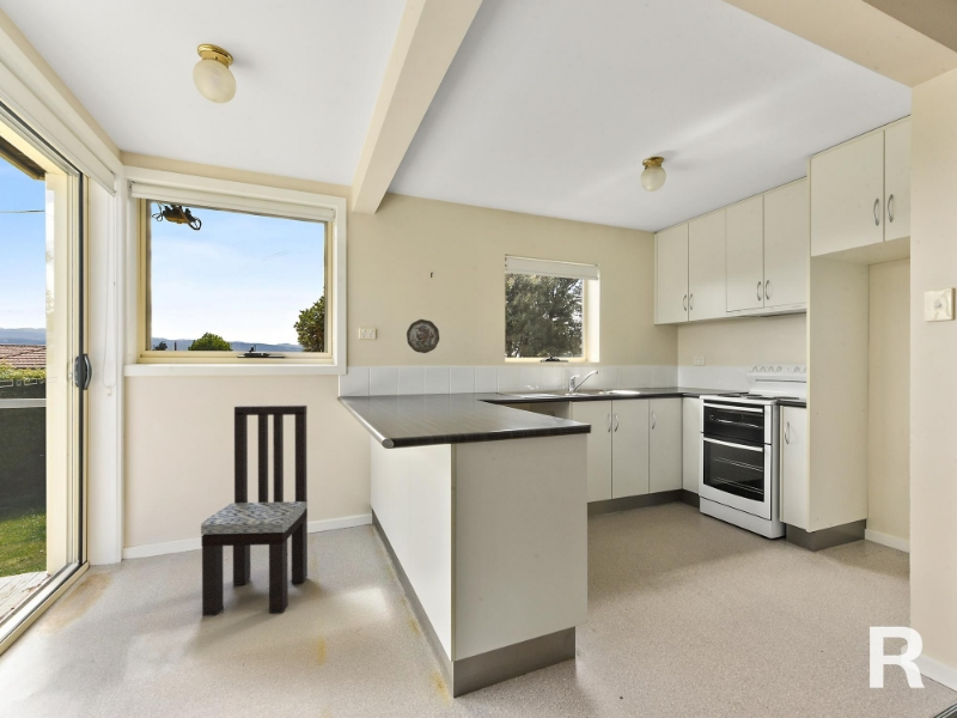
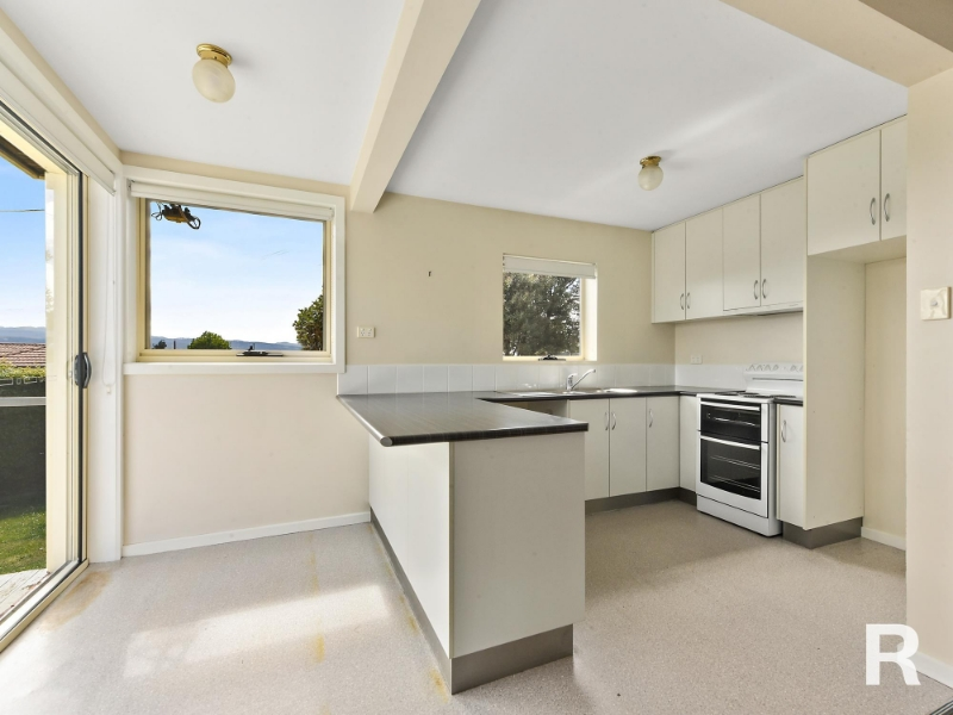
- decorative plate (422, 336)
- dining chair (258, 501)
